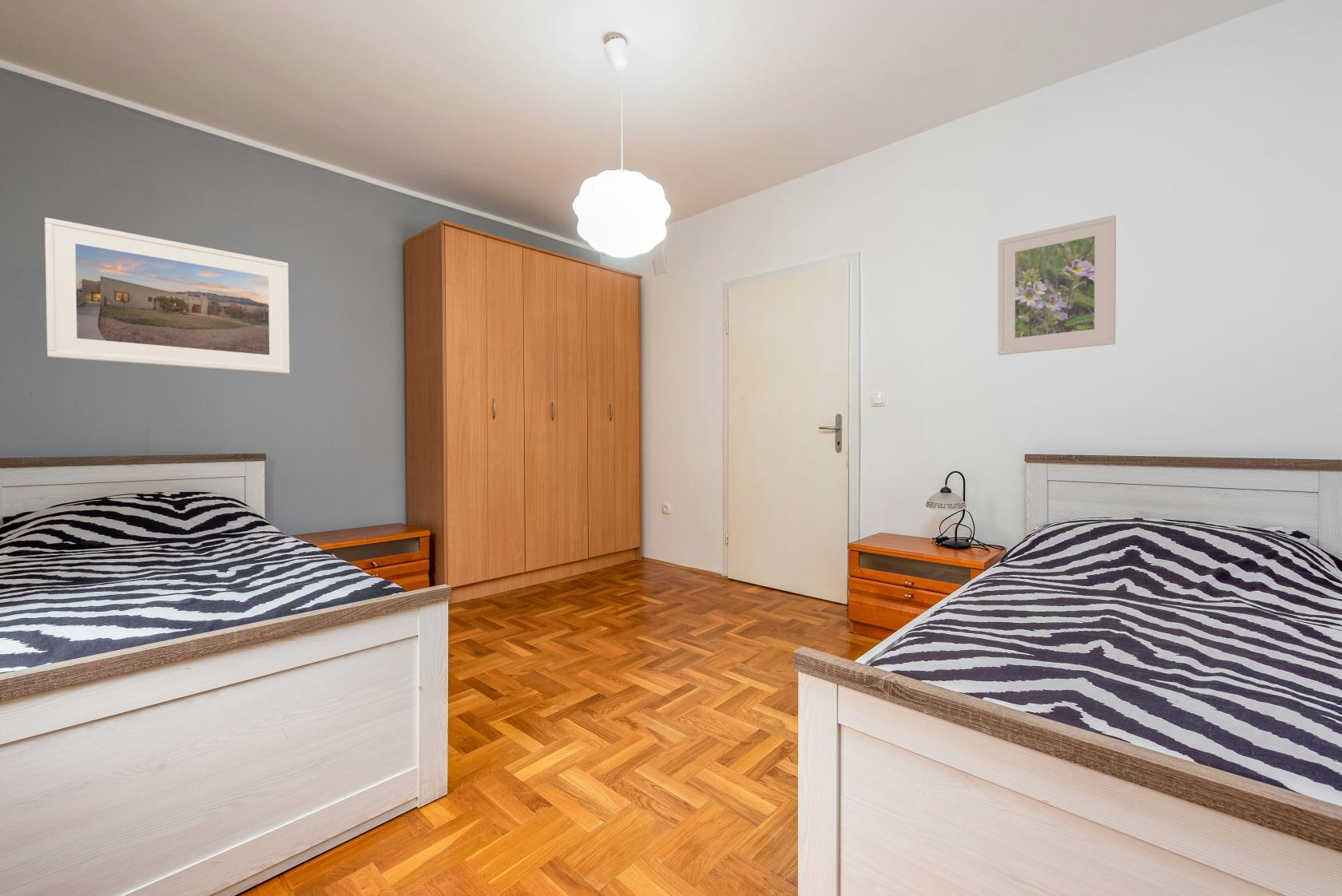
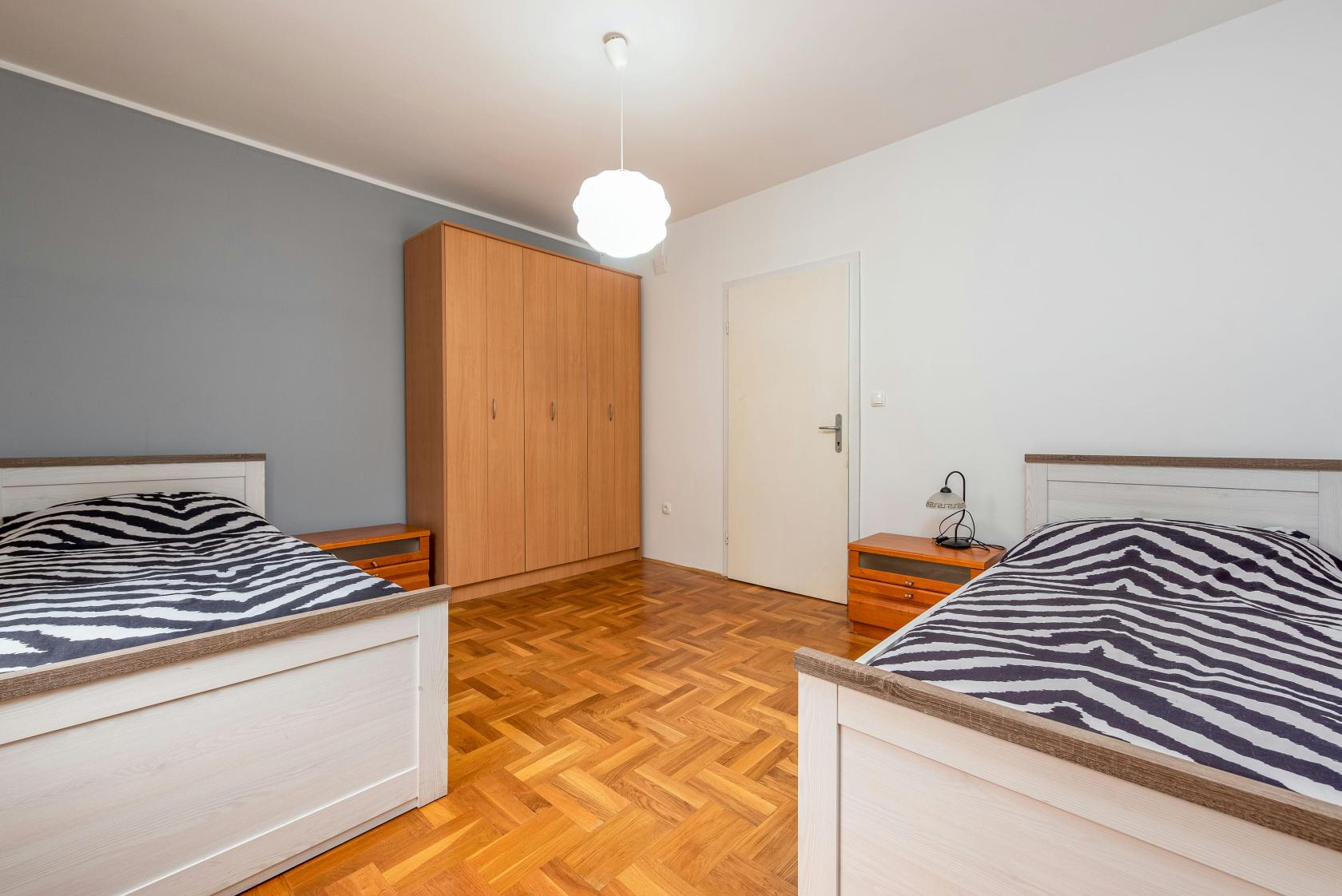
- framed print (1053, 289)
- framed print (181, 304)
